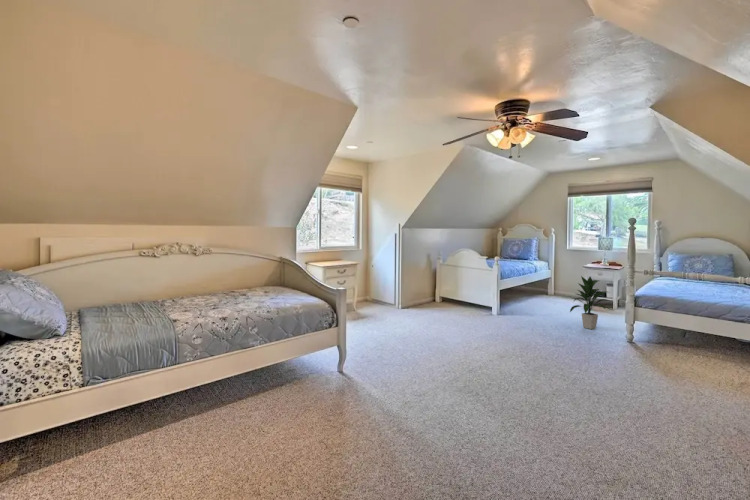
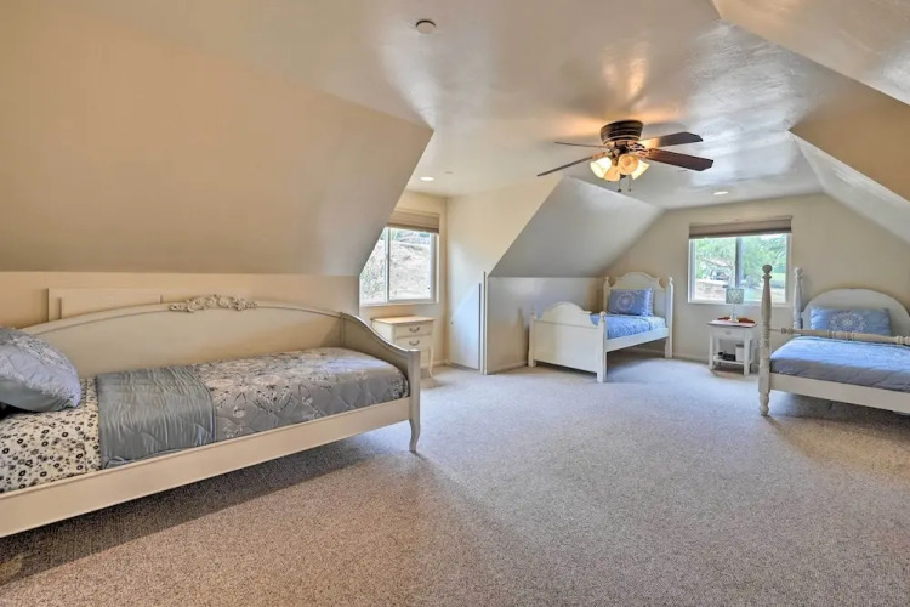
- indoor plant (588, 301)
